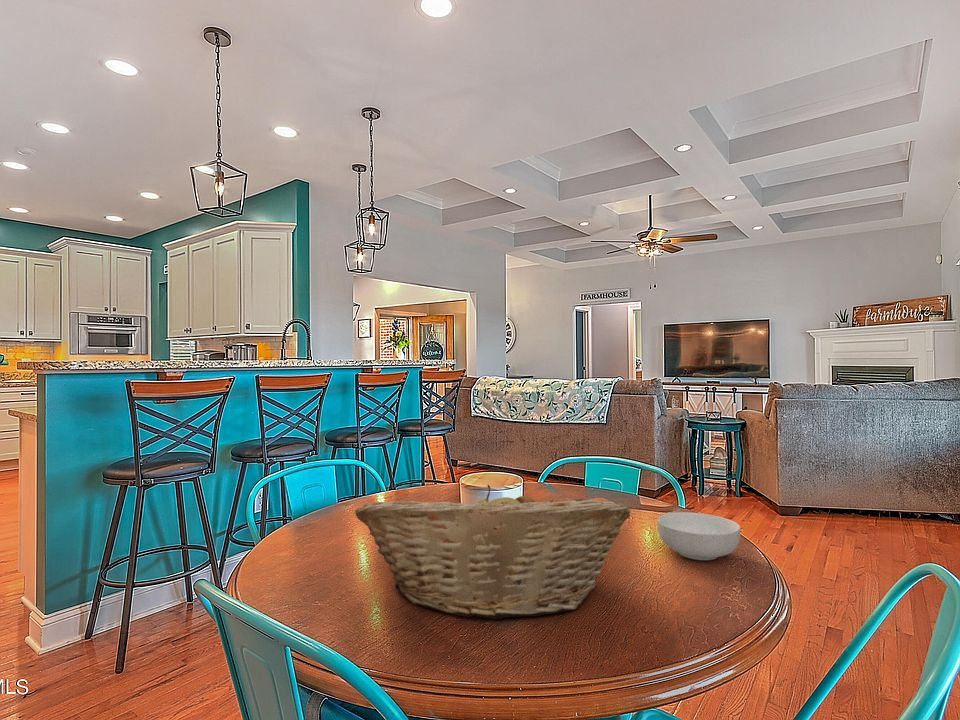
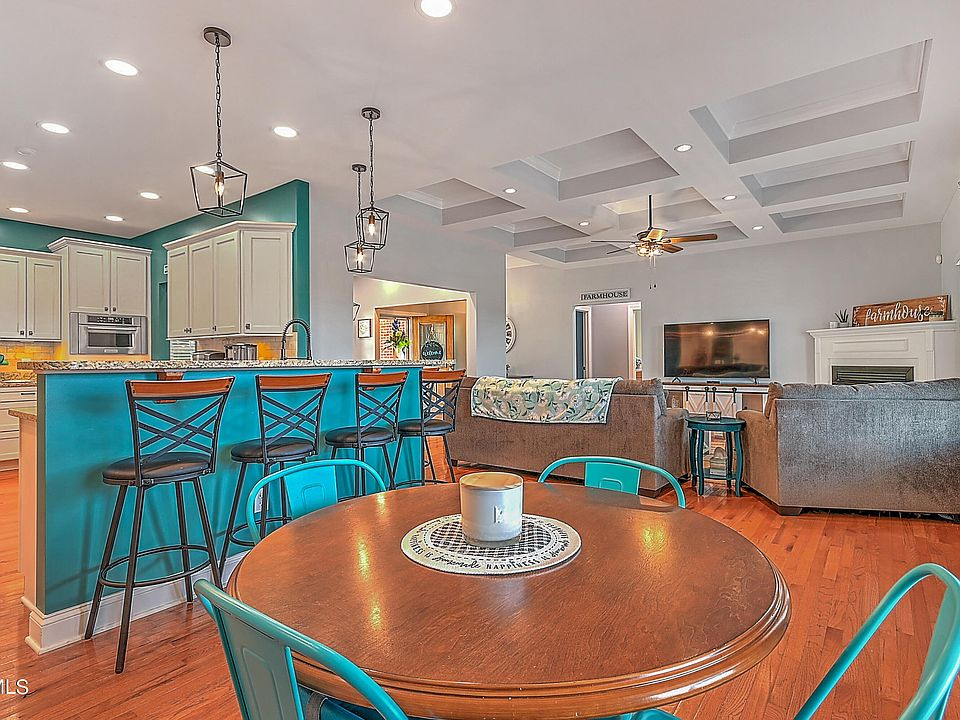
- cereal bowl (698, 538)
- fruit basket (492, 534)
